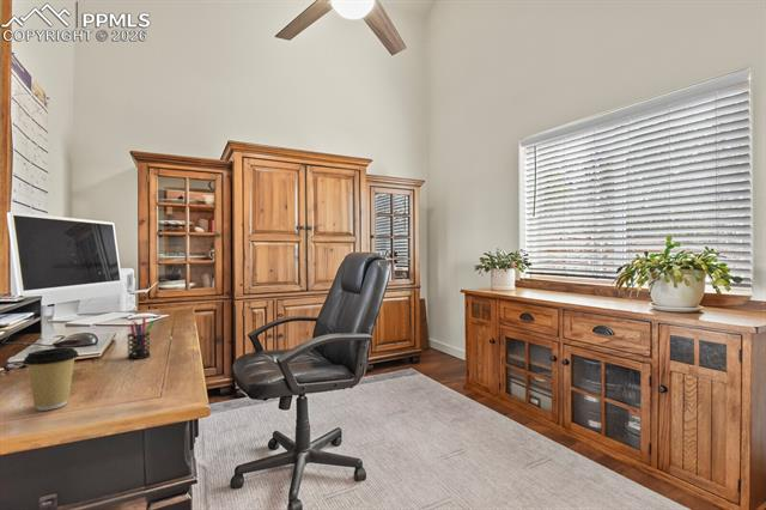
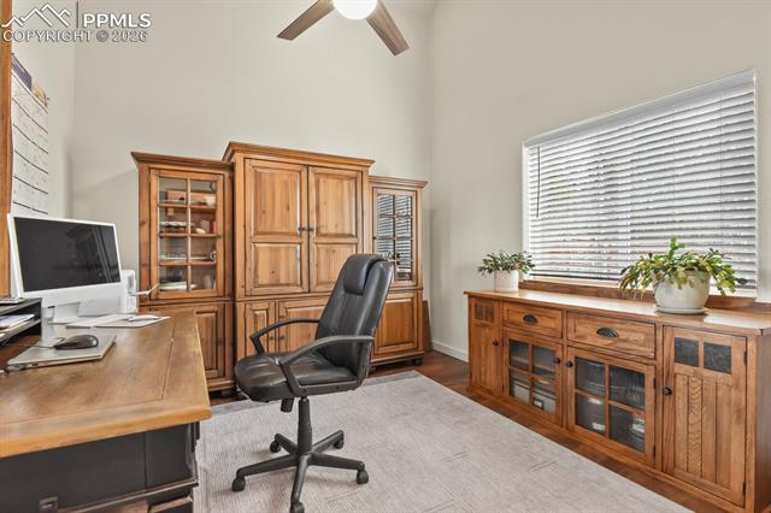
- pen holder (141, 336)
- coffee cup (51, 377)
